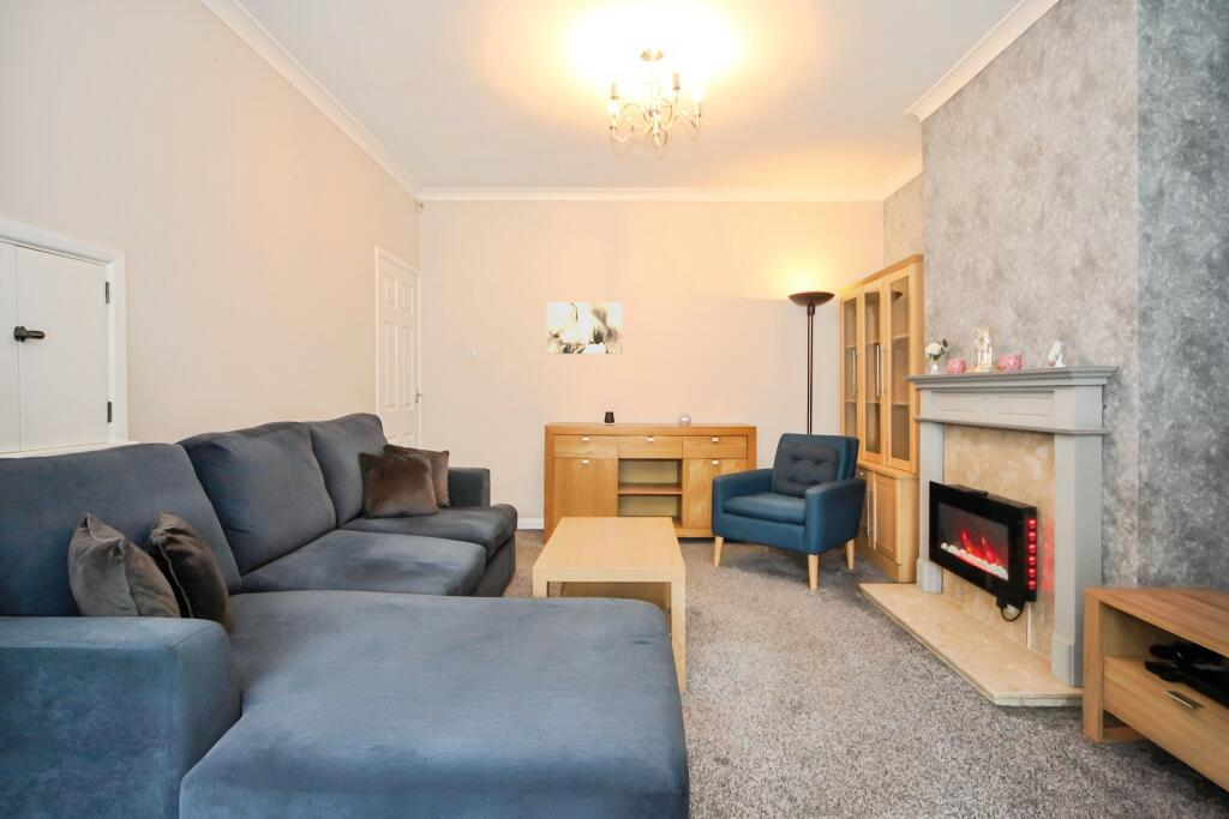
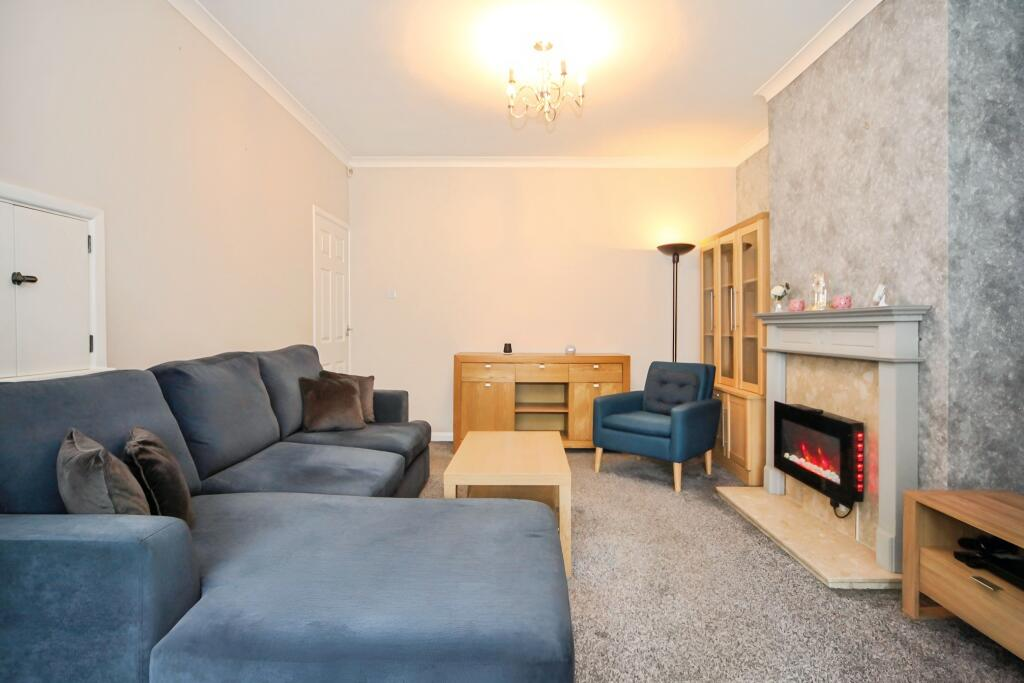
- wall art (584, 327)
